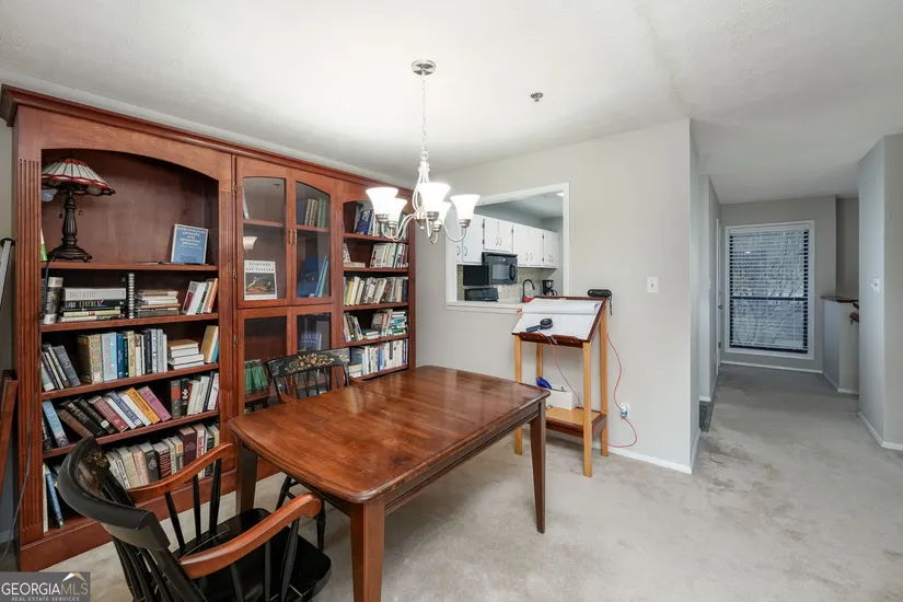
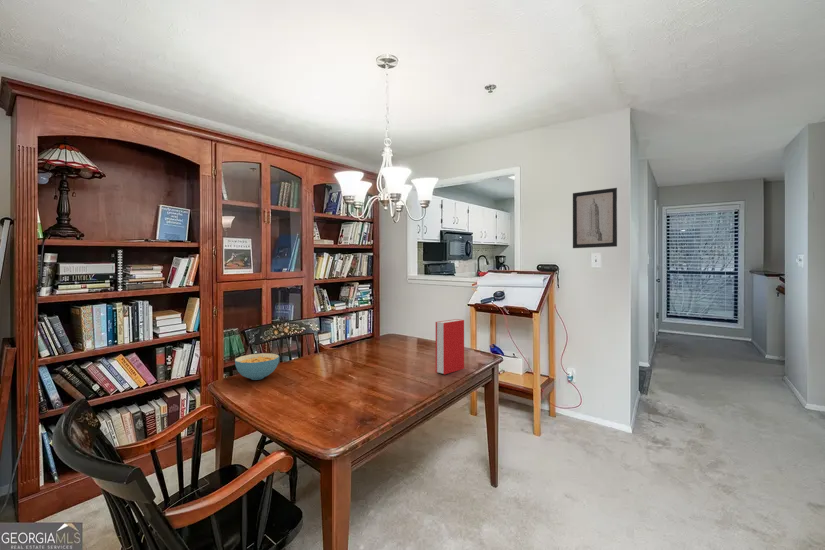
+ cereal bowl (257, 367)
+ wall art (594, 219)
+ book (450, 345)
